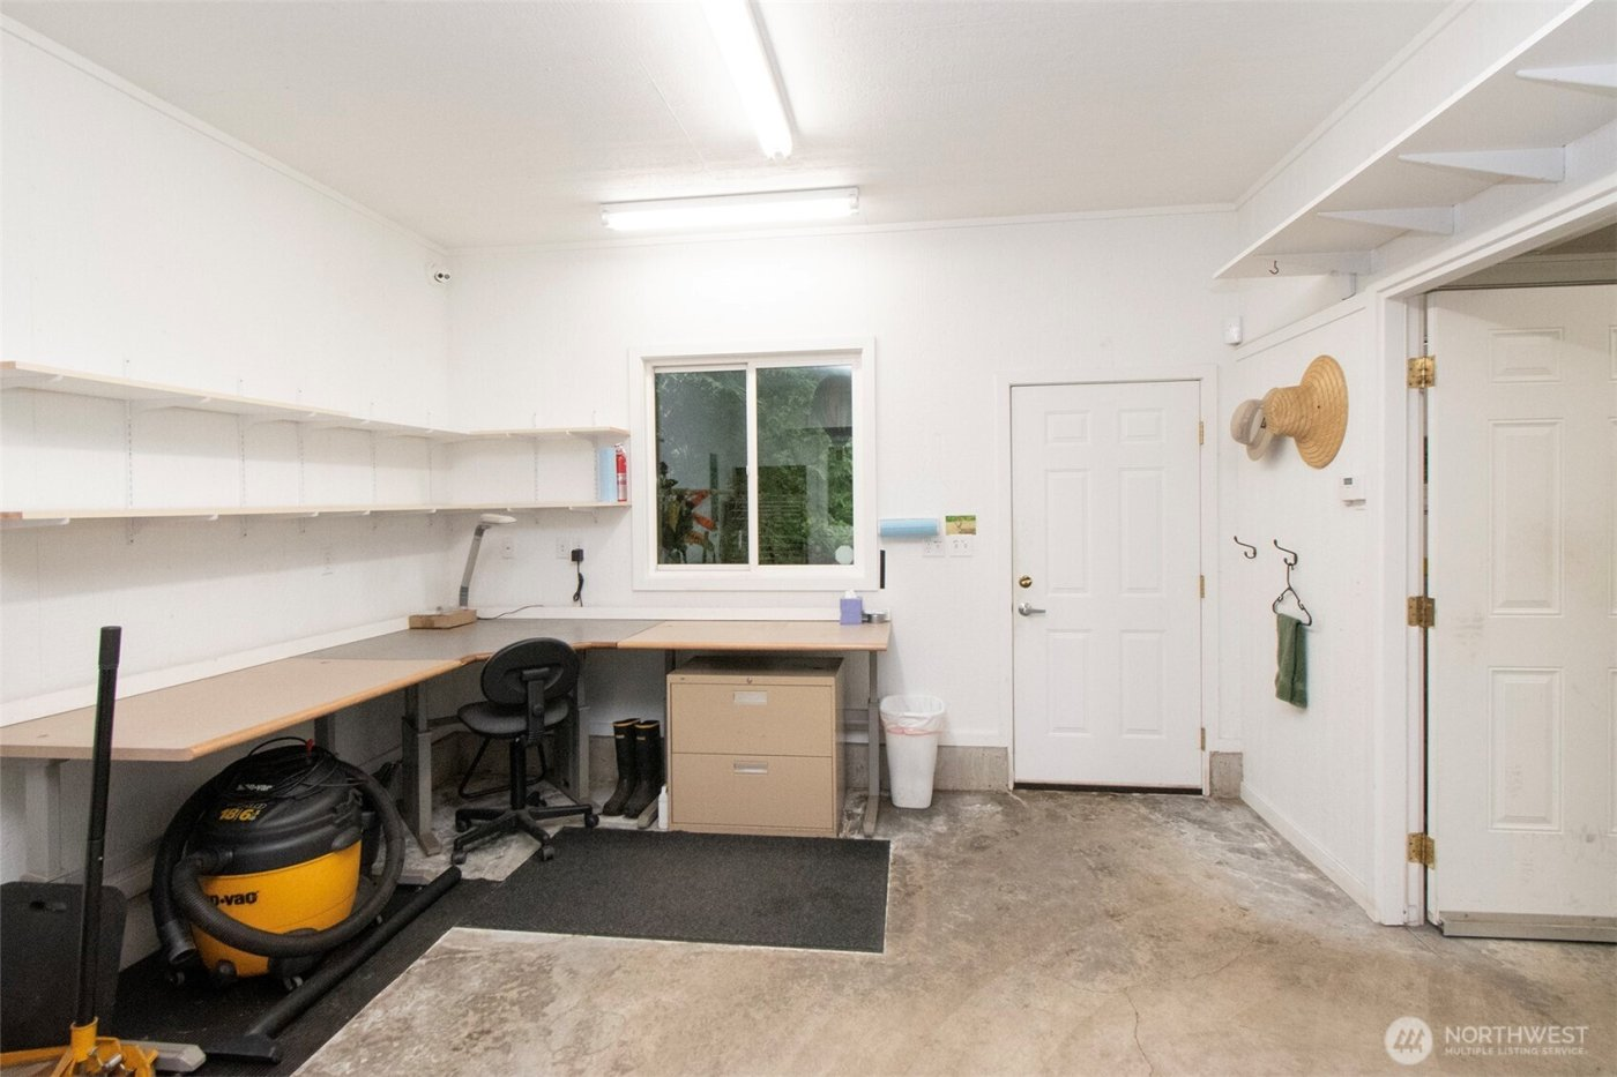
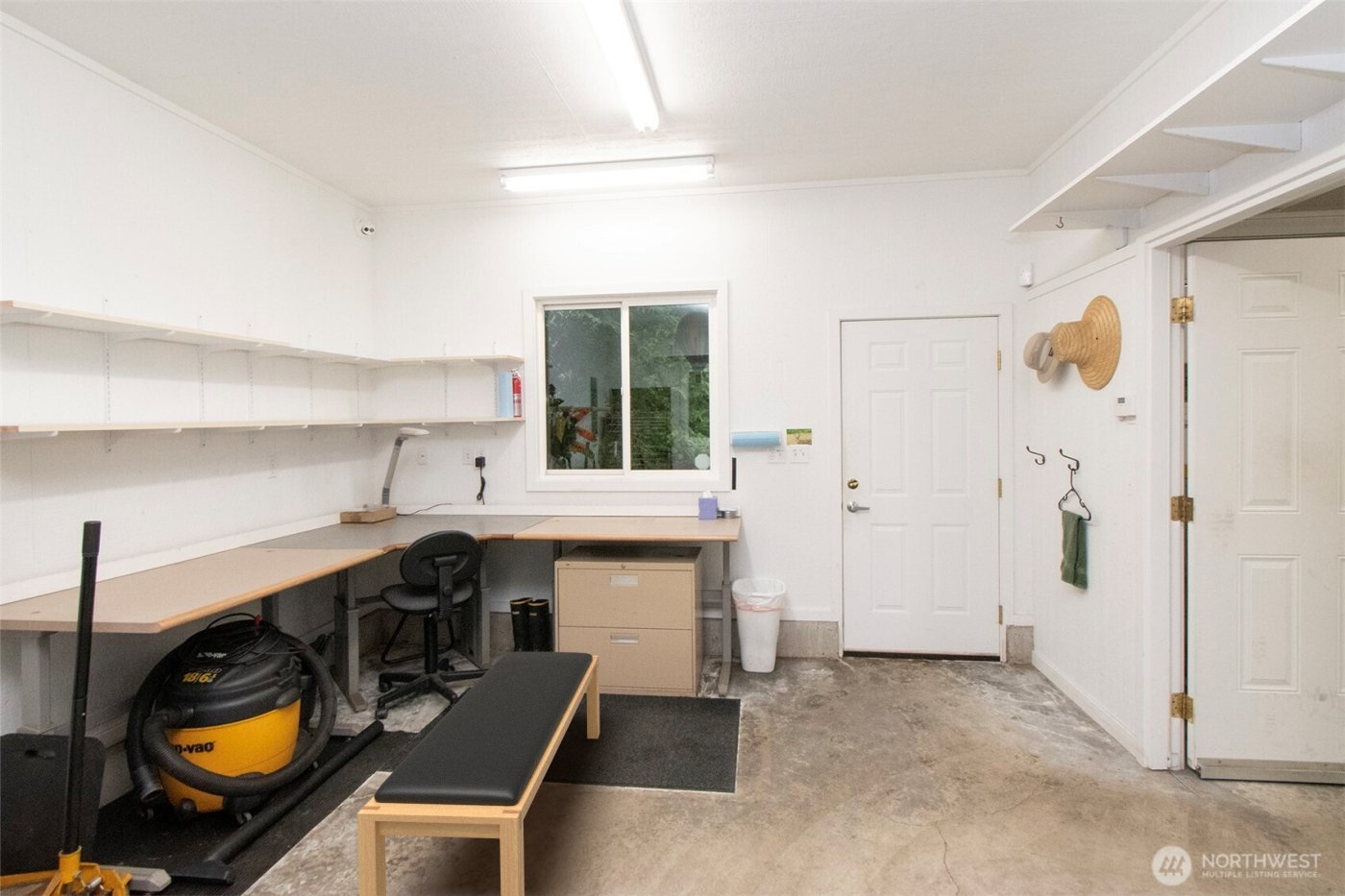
+ bench (510, 757)
